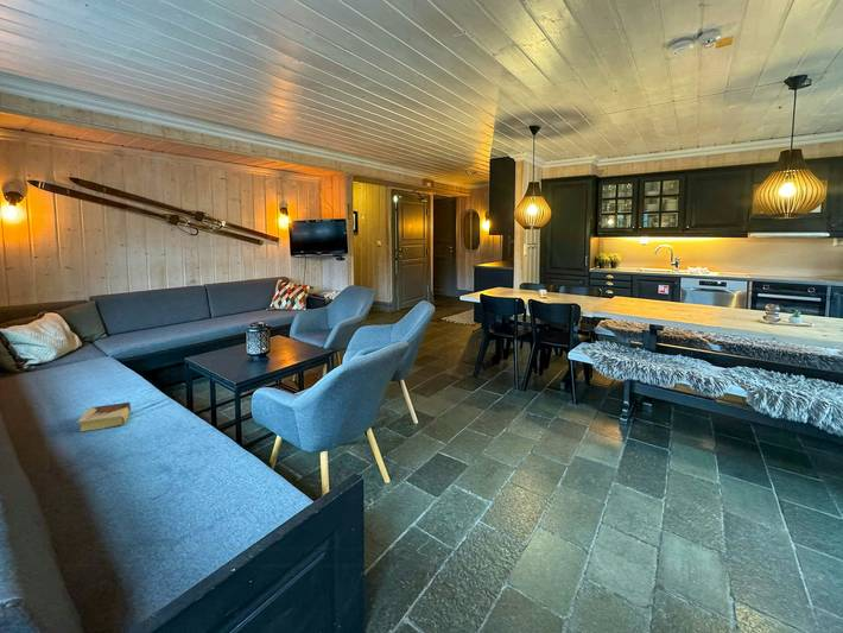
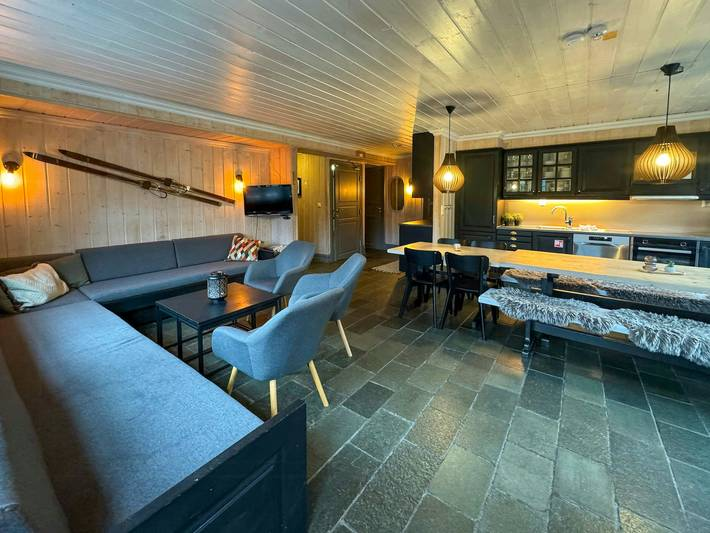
- book (106, 416)
